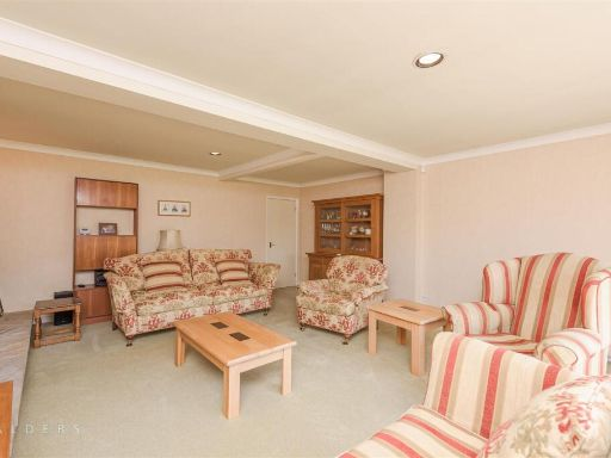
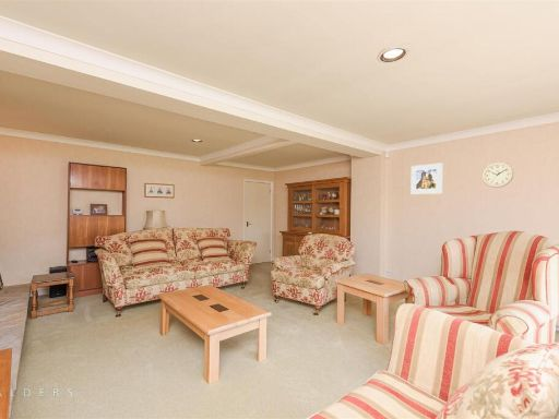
+ wall clock (497, 175)
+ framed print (426, 179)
